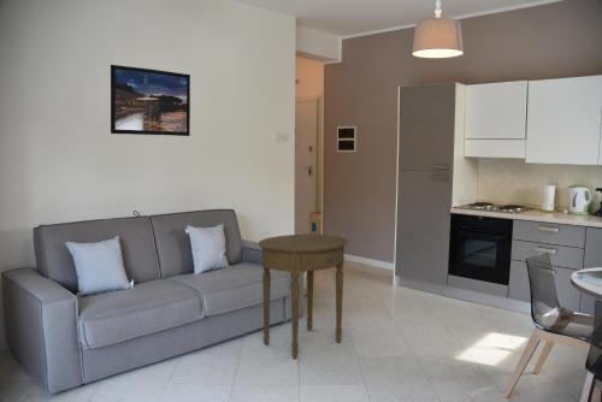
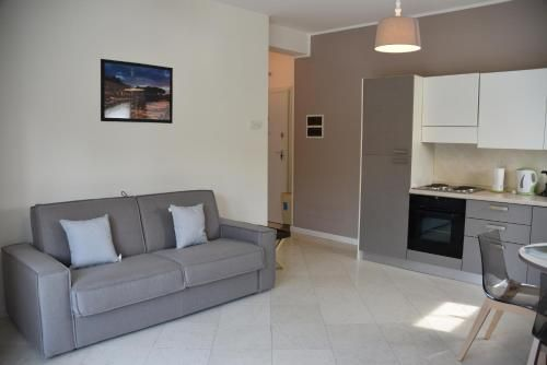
- side table (299, 292)
